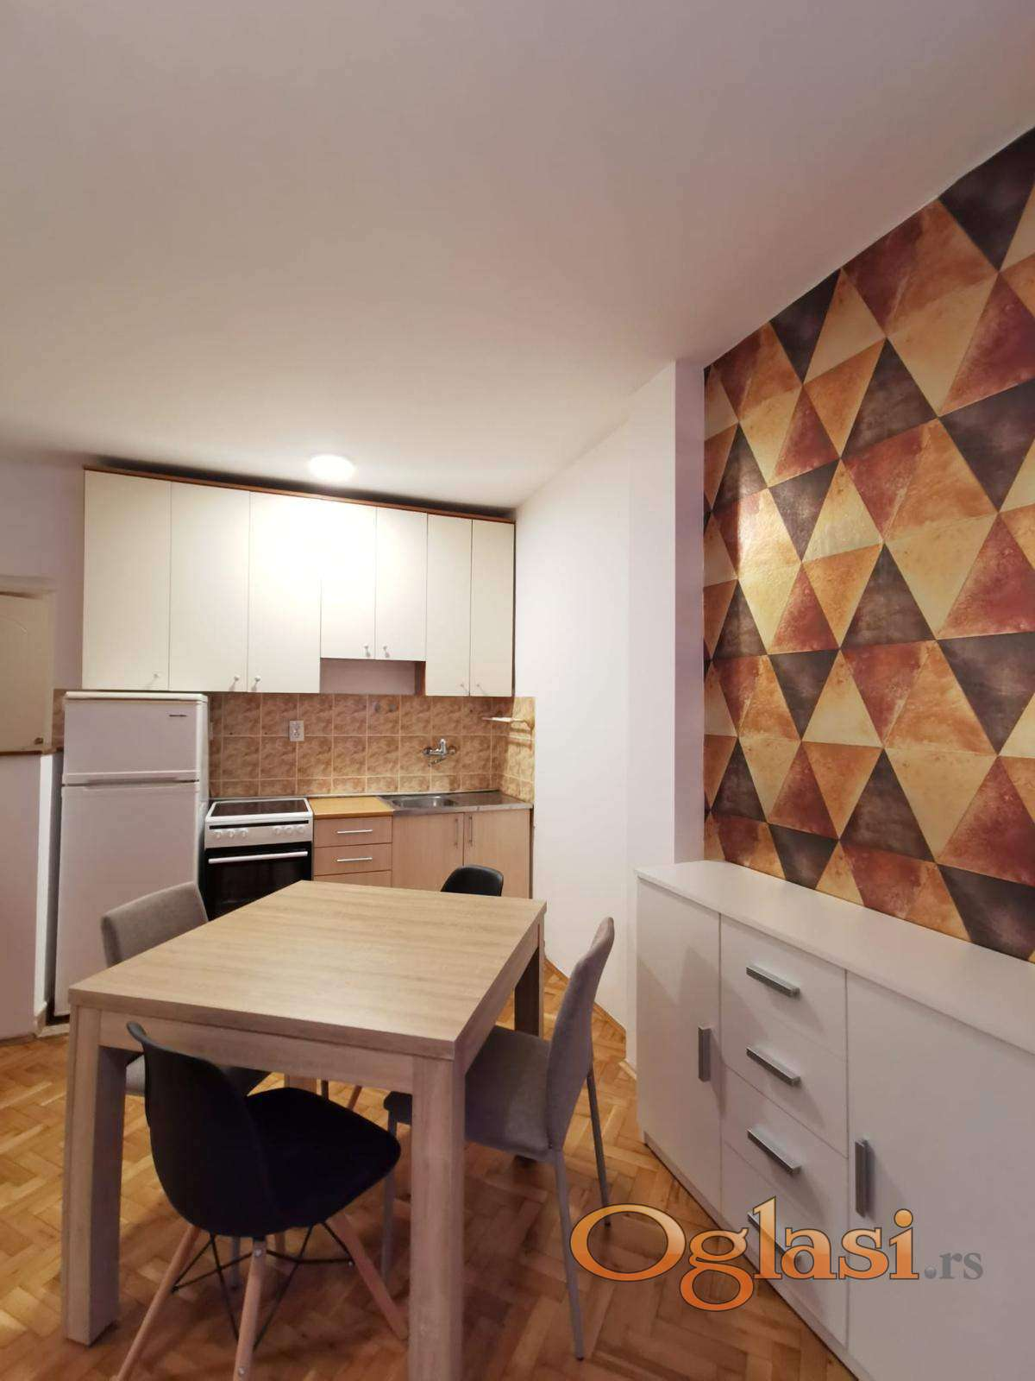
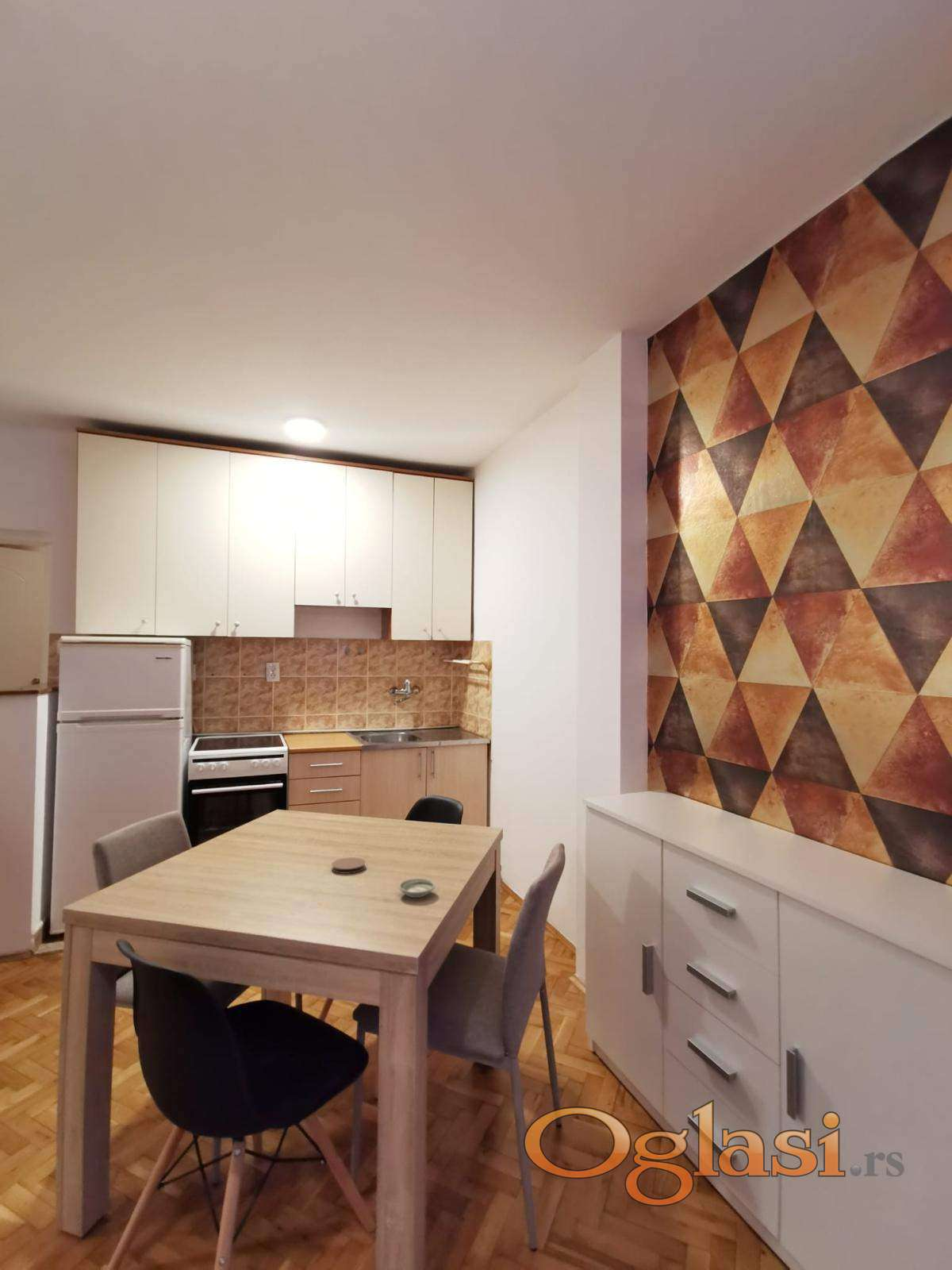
+ saucer (416, 889)
+ coaster (348, 865)
